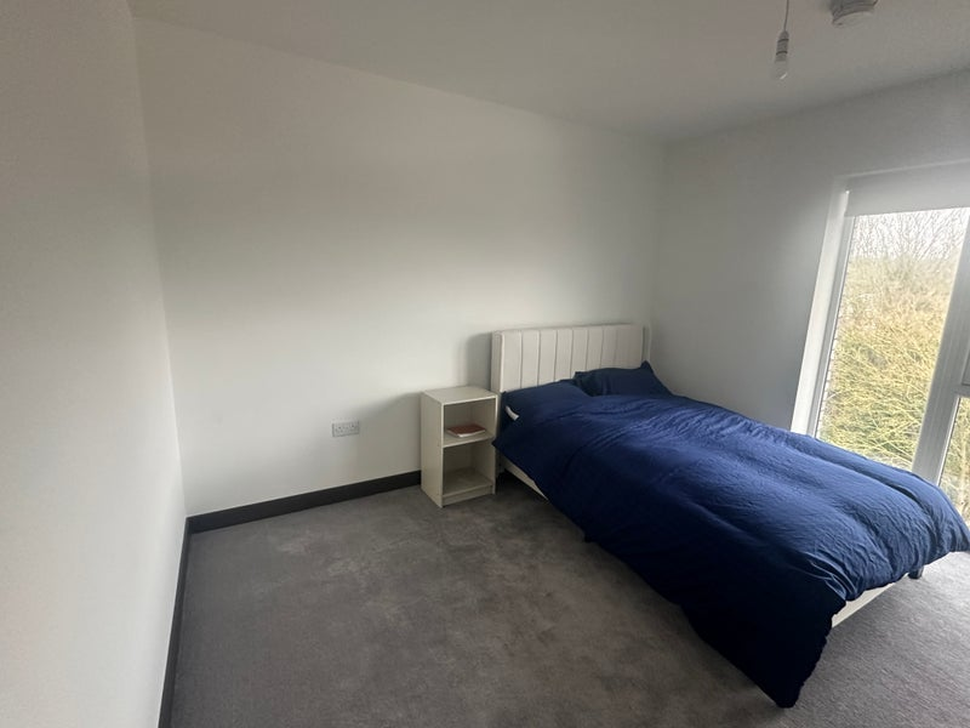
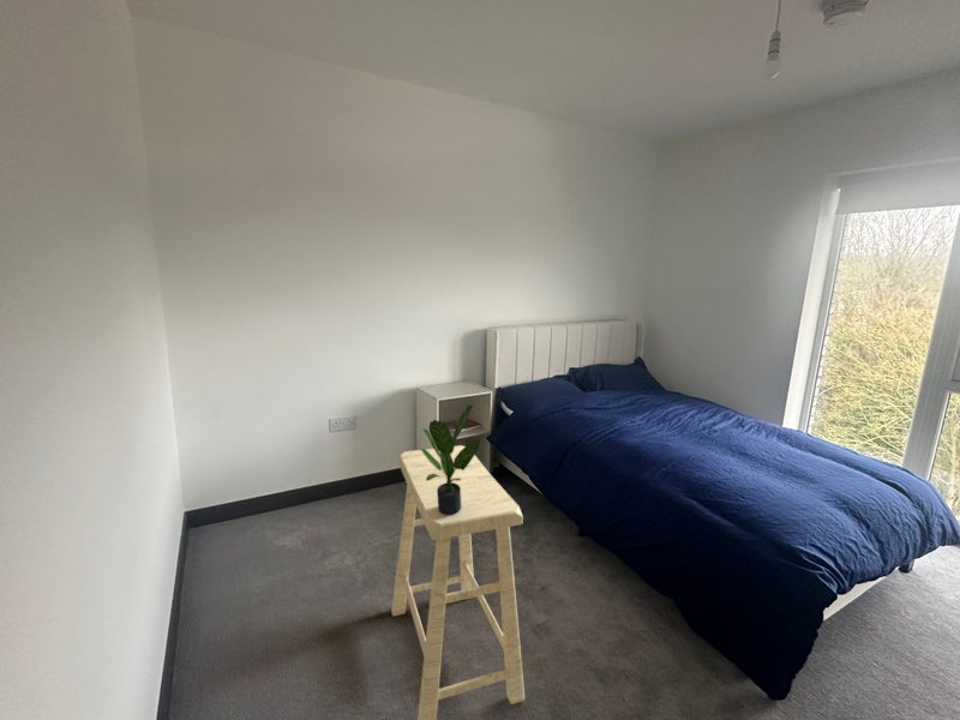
+ stool (448, 568)
+ potted plant (456, 456)
